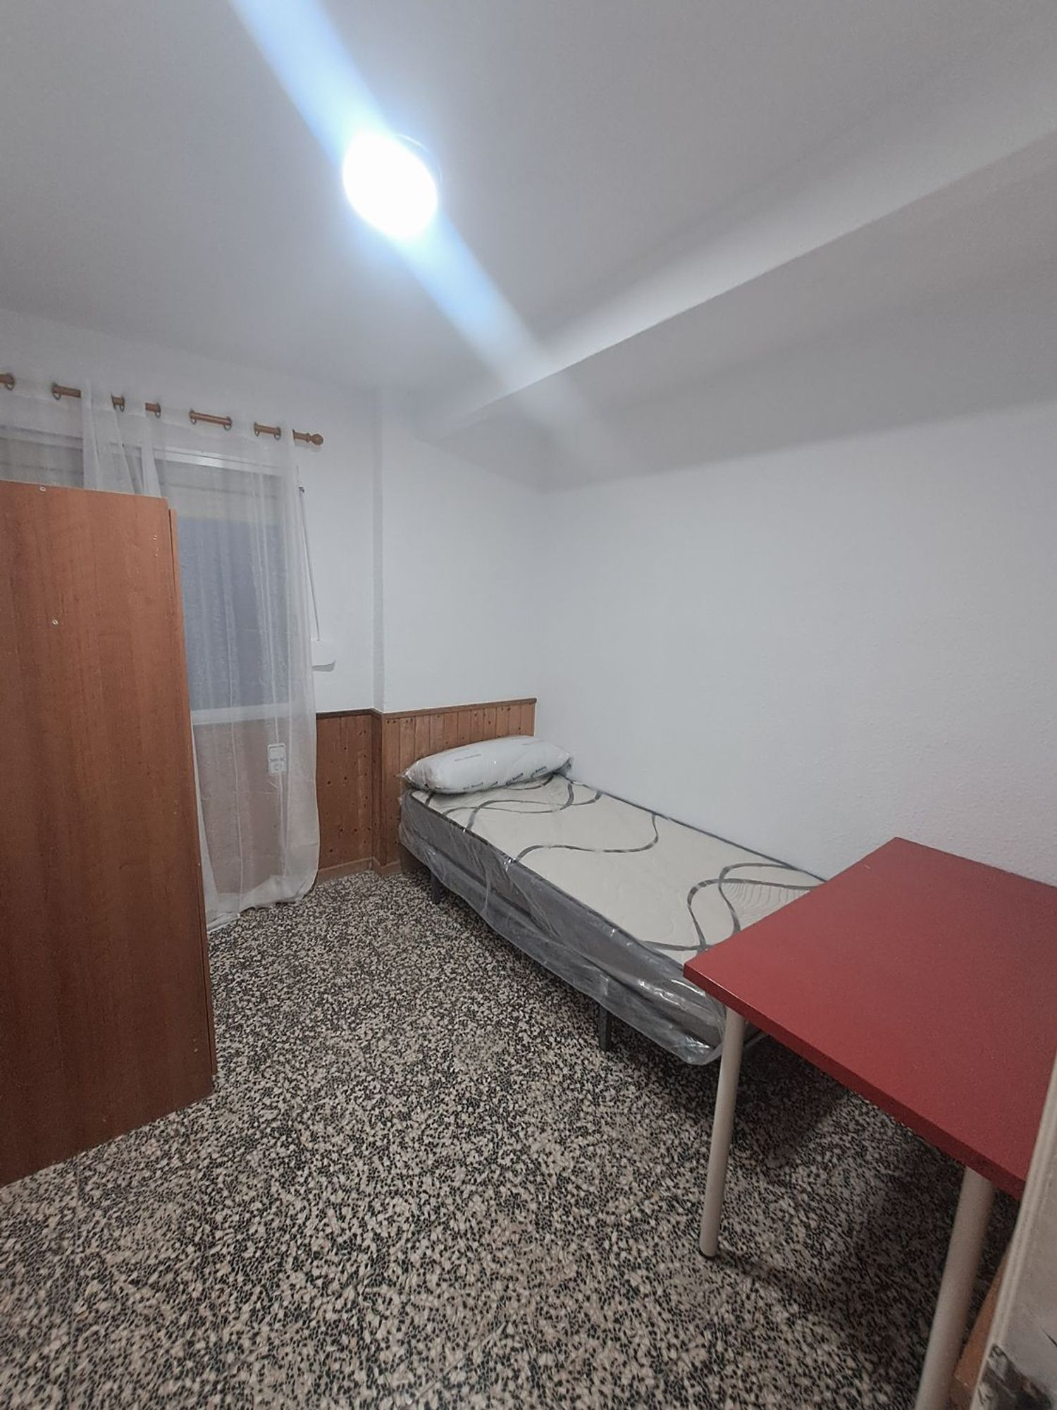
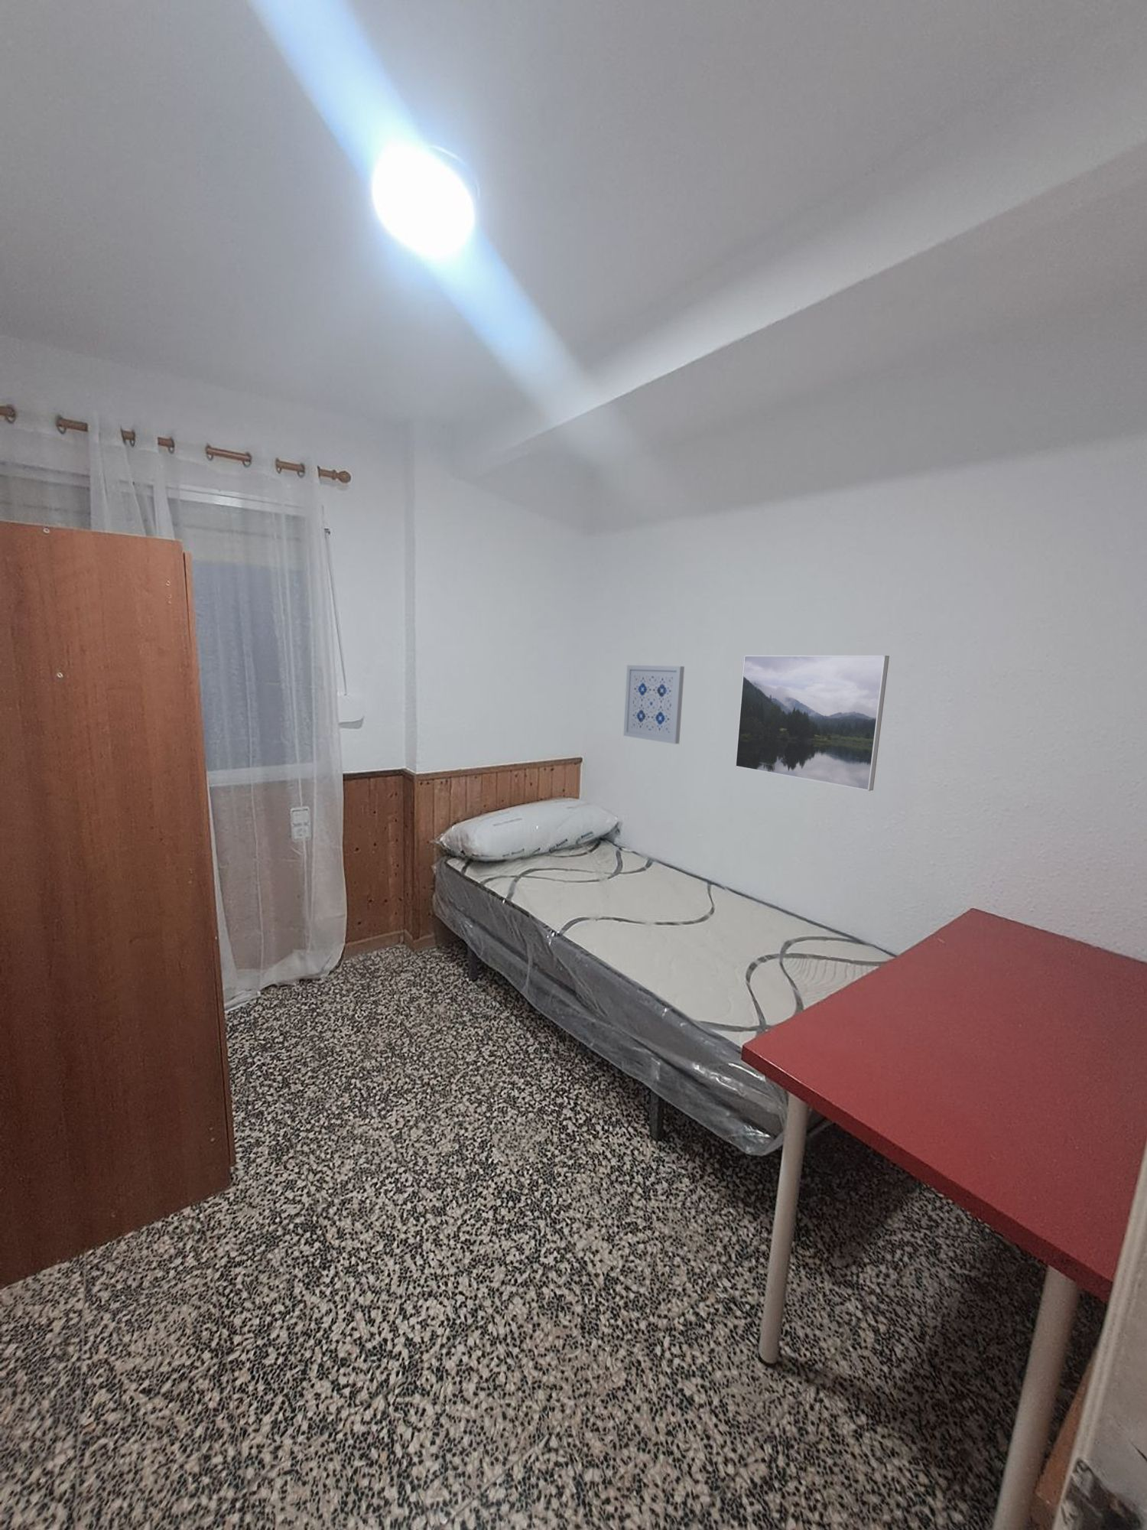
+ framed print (804, 717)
+ wall art (652, 702)
